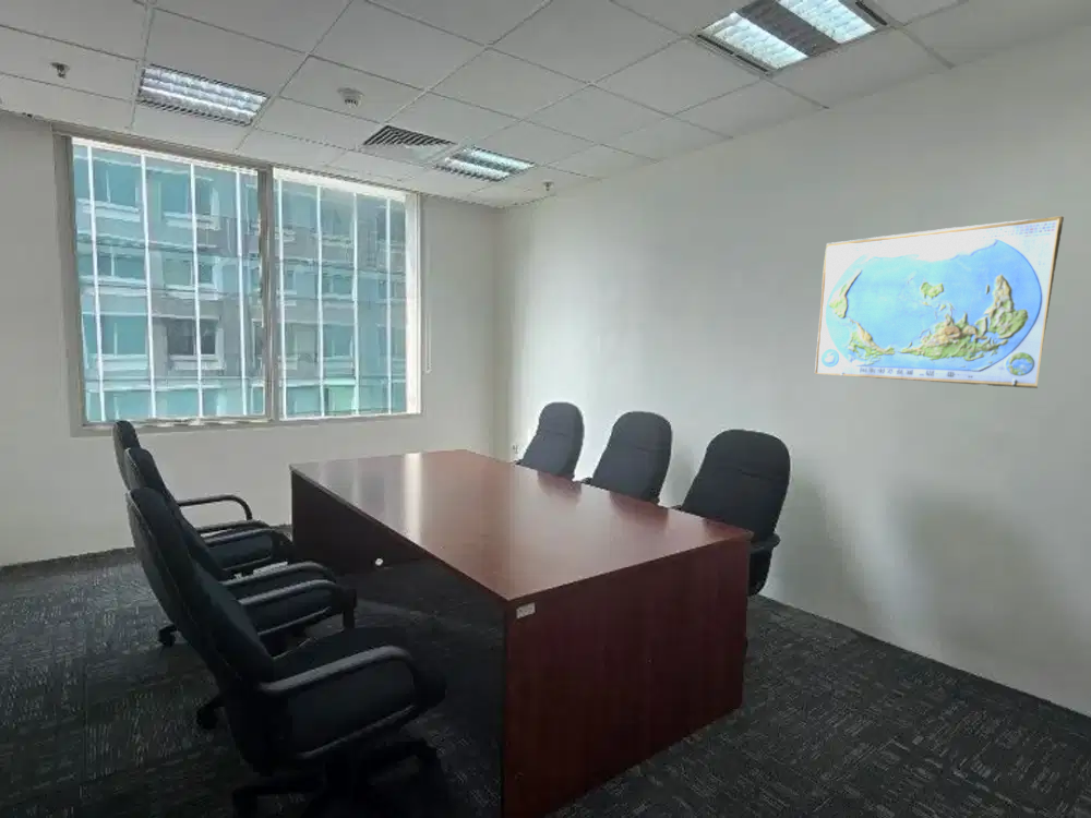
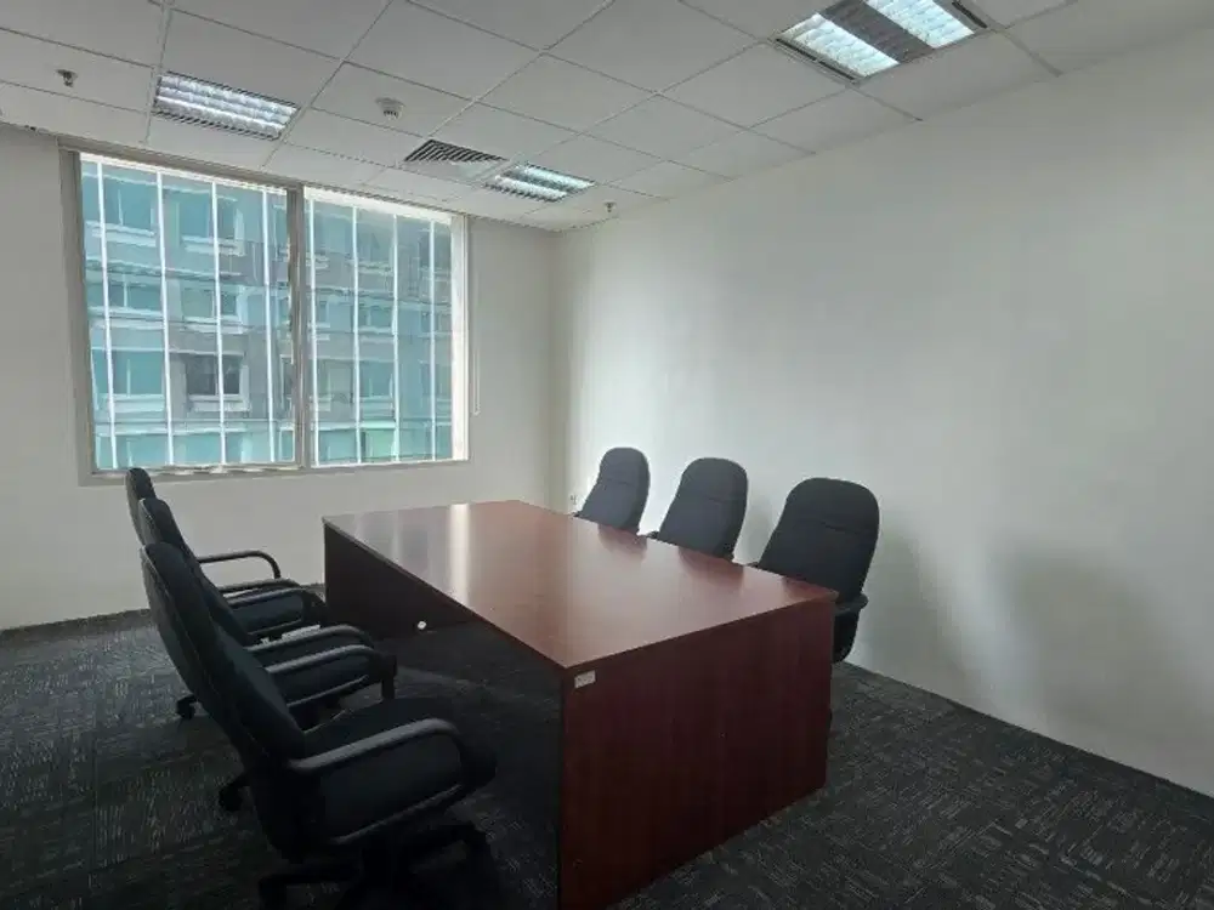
- world map (920, 306)
